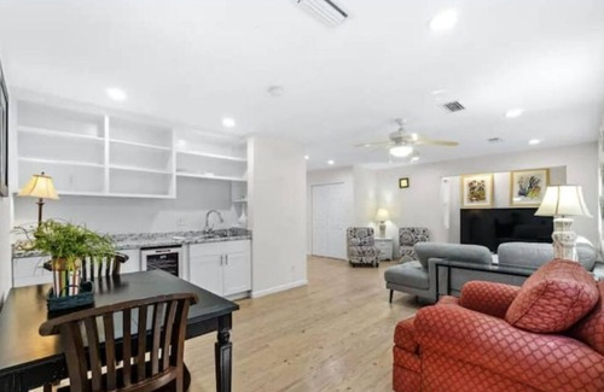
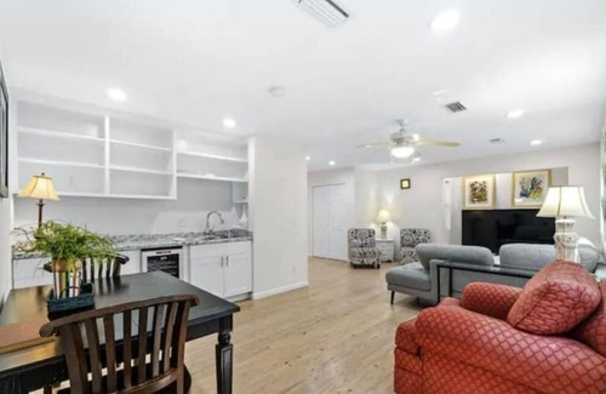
+ notebook (23, 333)
